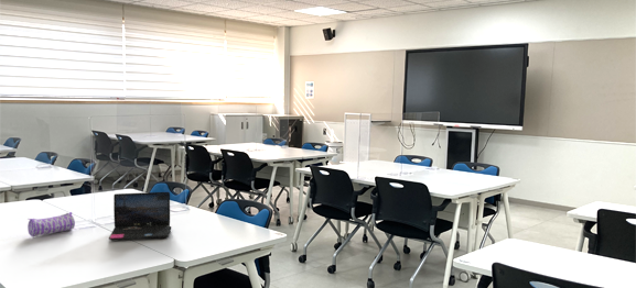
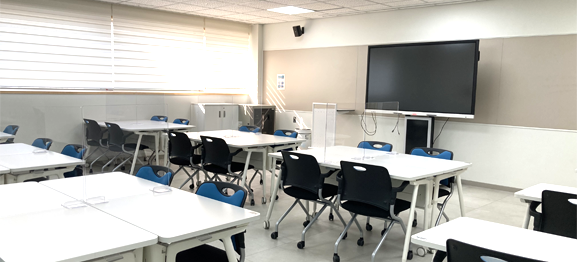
- laptop (140, 214)
- pencil case (52, 223)
